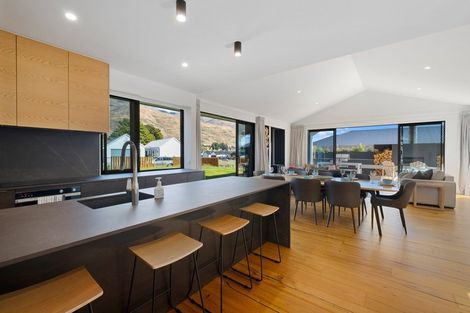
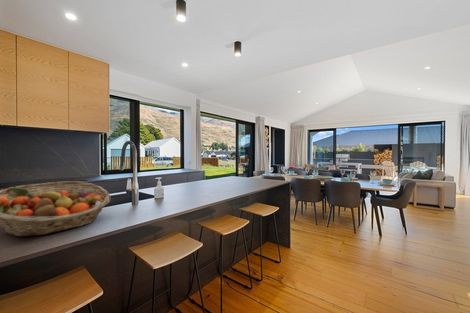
+ fruit basket (56, 204)
